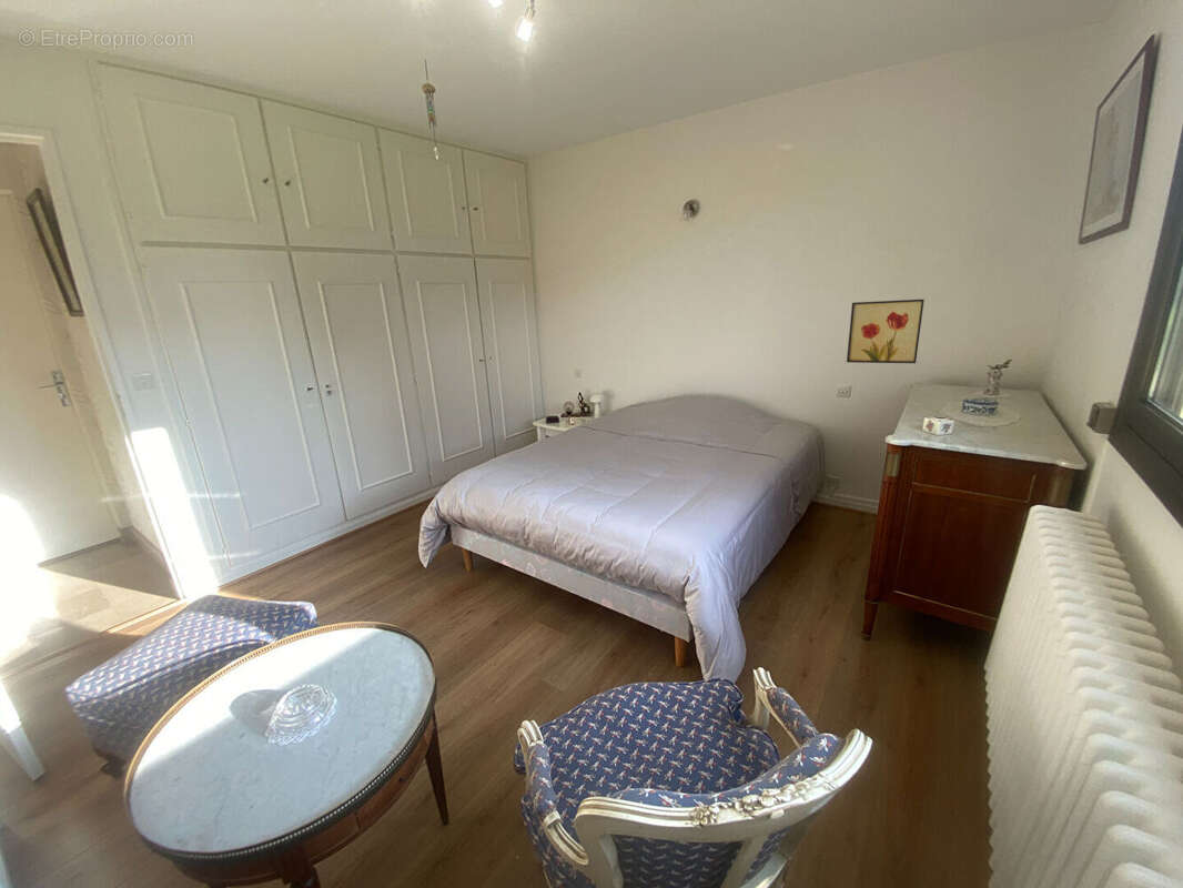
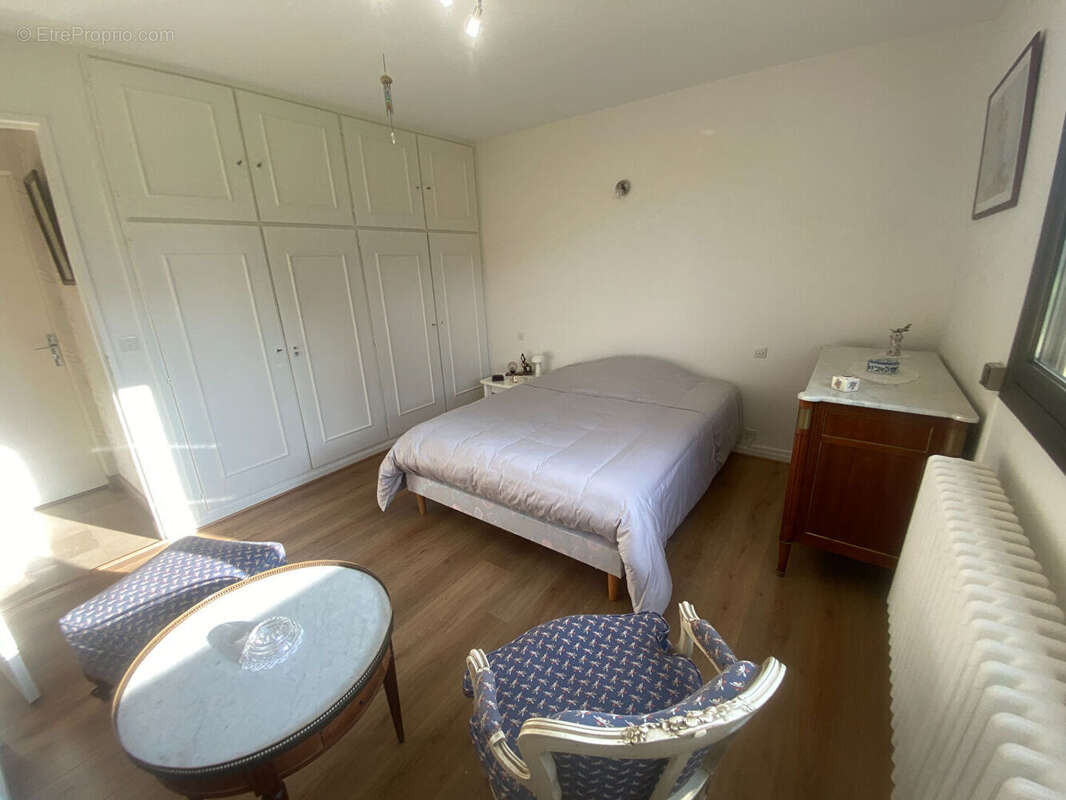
- wall art (883, 332)
